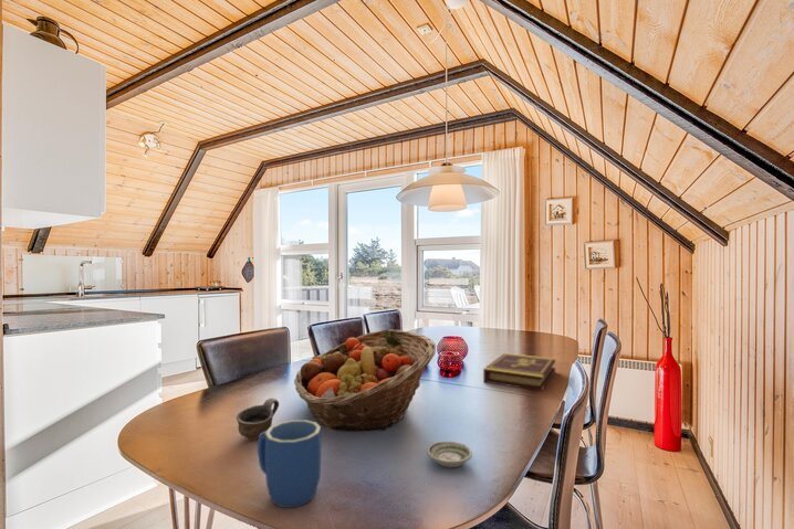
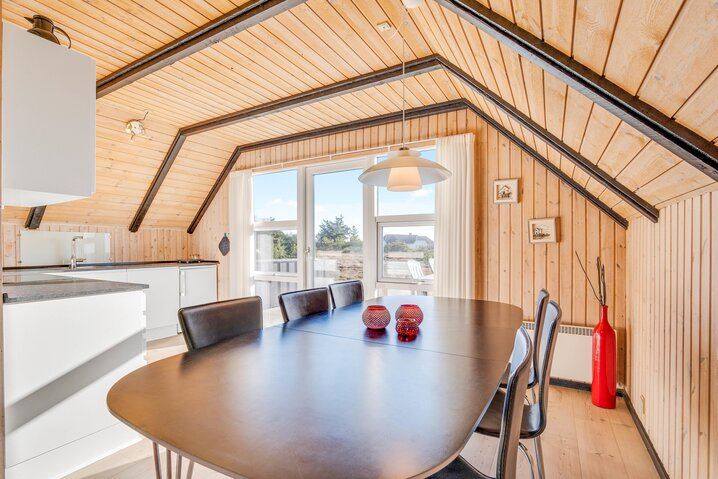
- mug (289, 461)
- saucer (449, 455)
- fruit basket (364, 373)
- cup (258, 420)
- book (521, 370)
